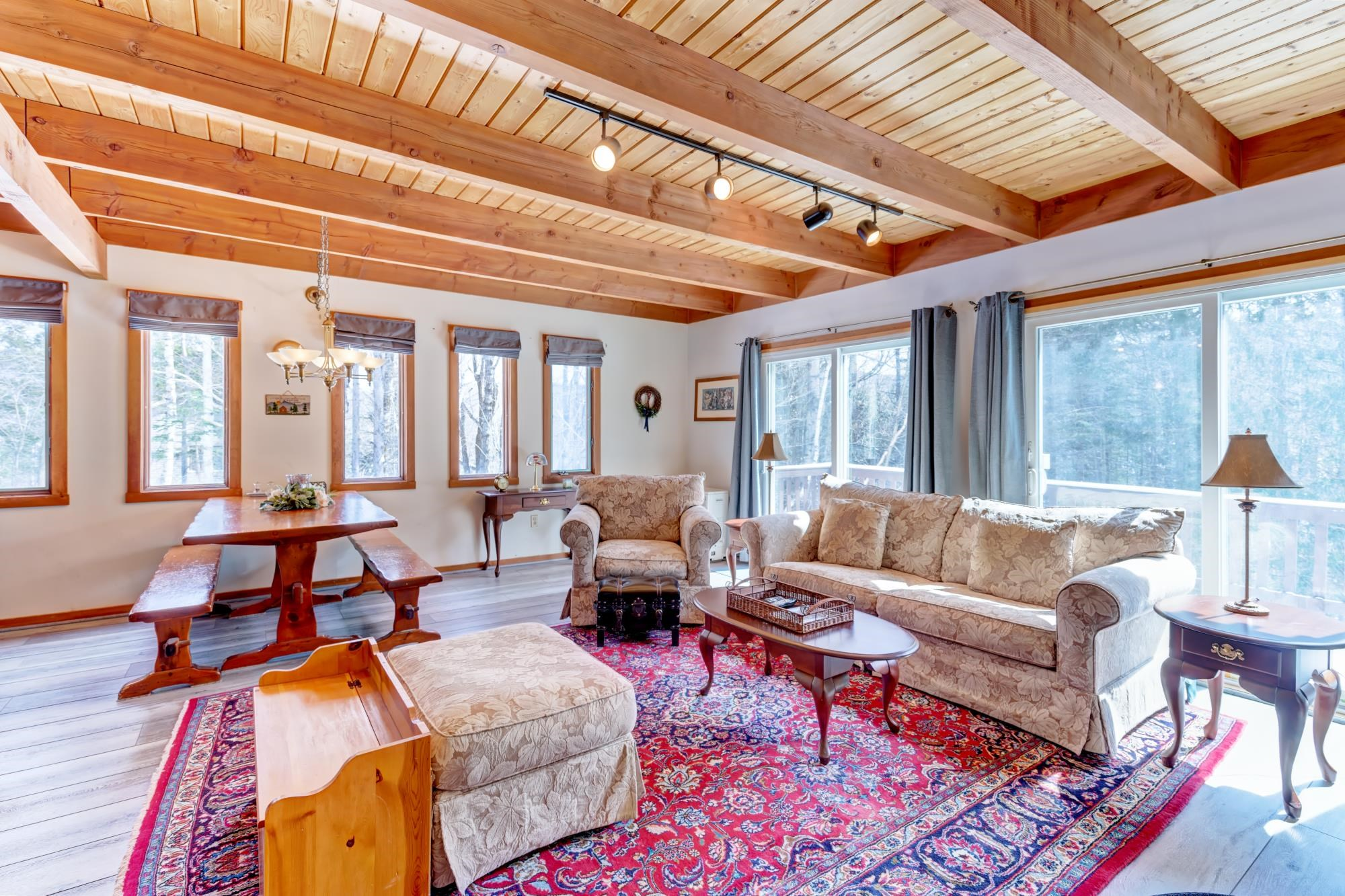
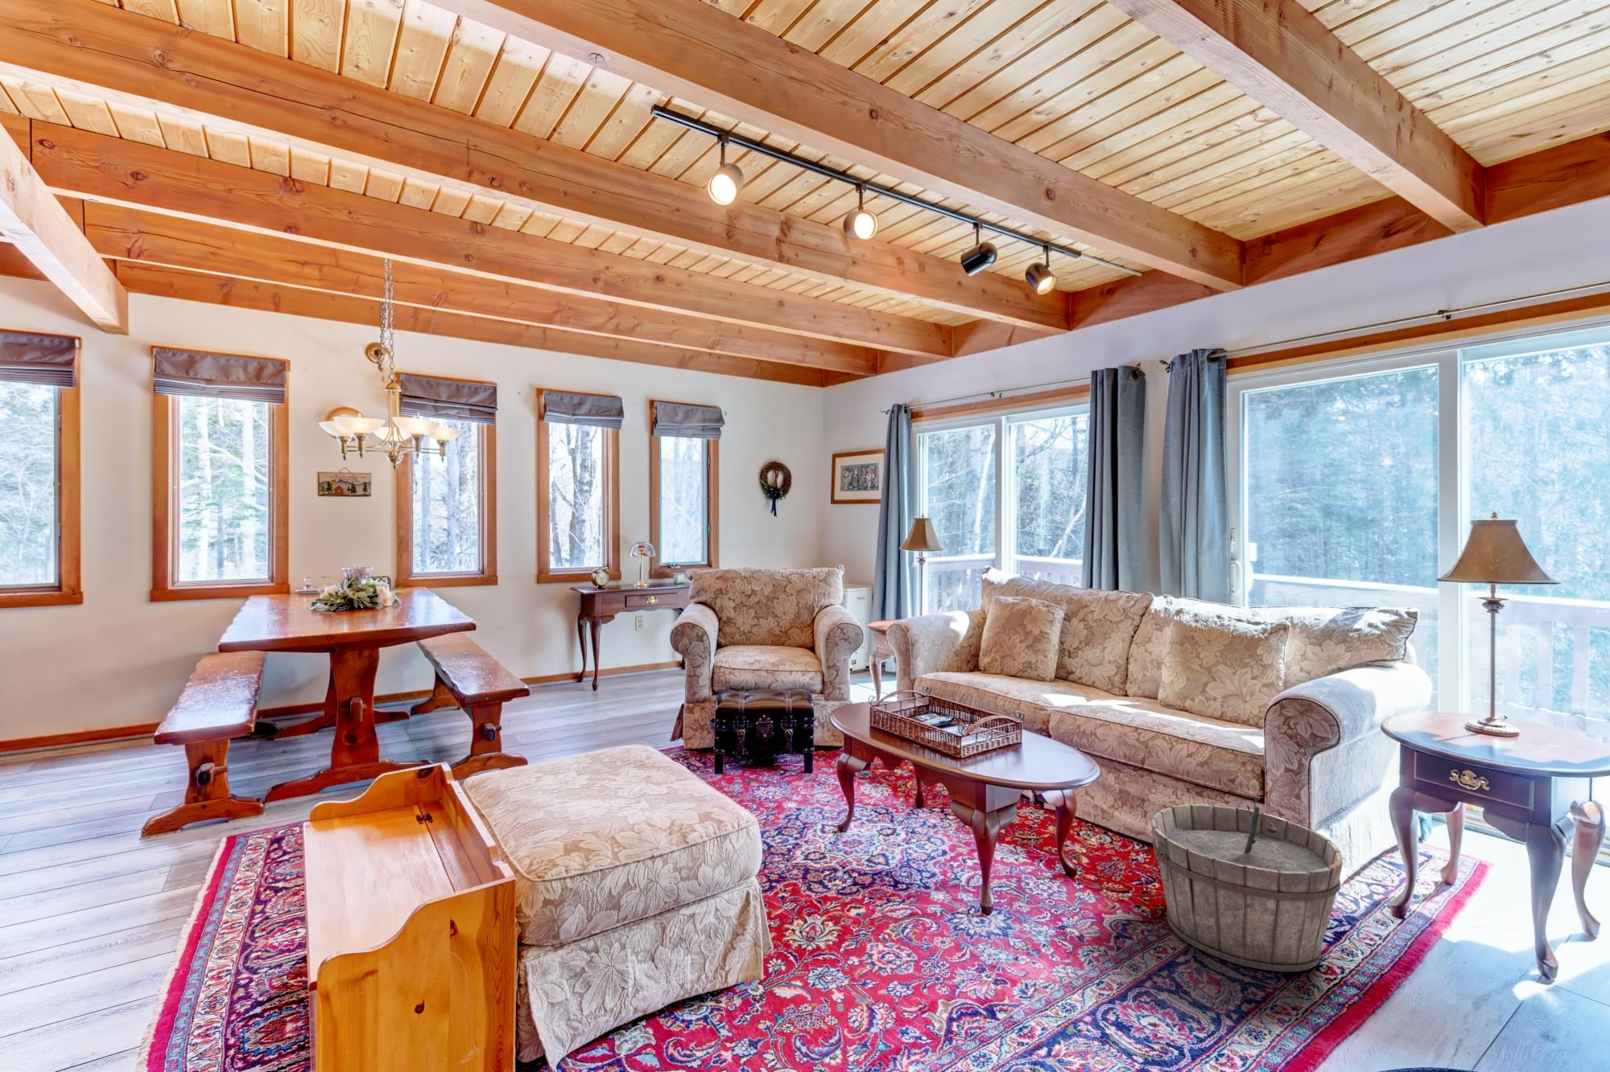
+ wooden bucket (1241, 865)
